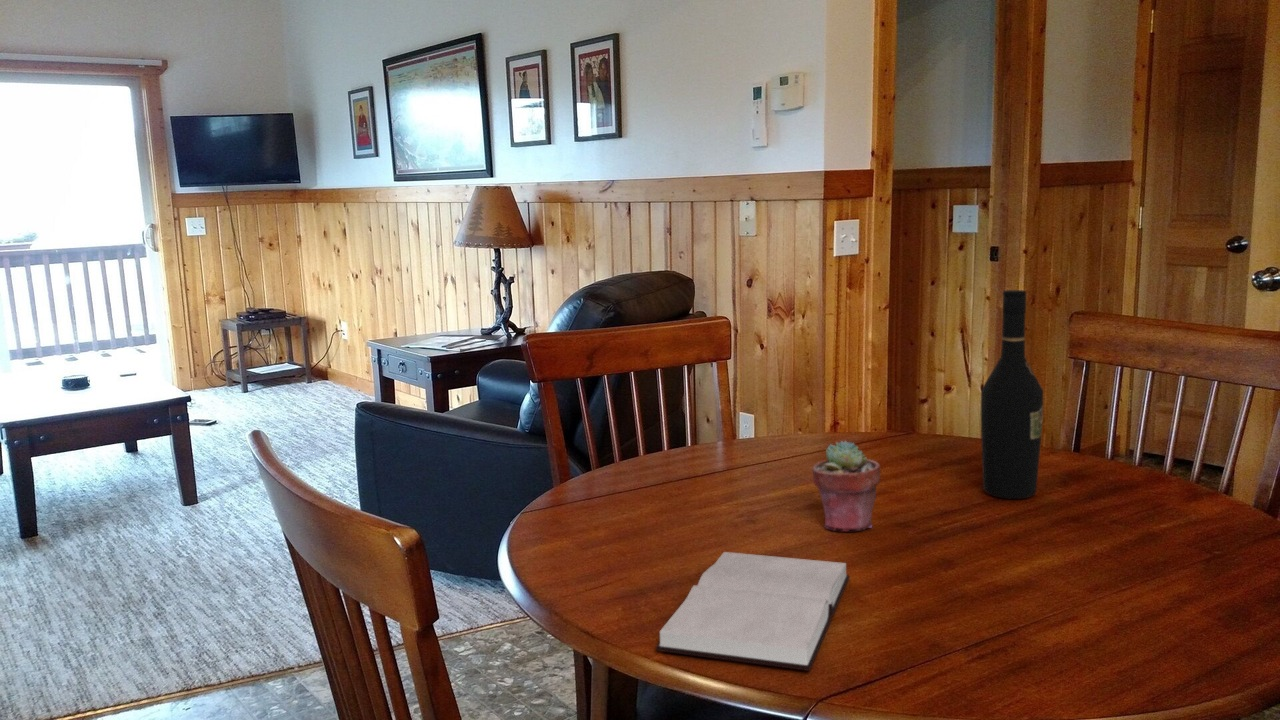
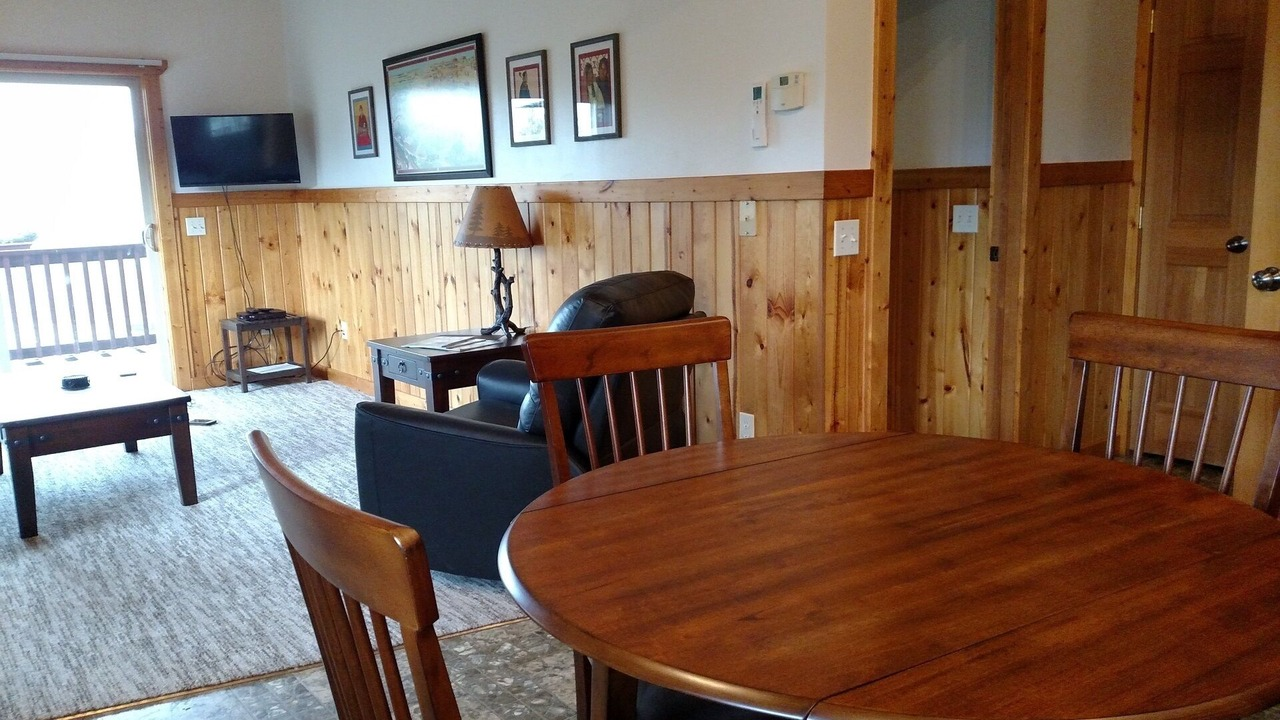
- hardback book (760, 599)
- potted succulent (846, 483)
- wine bottle (1011, 393)
